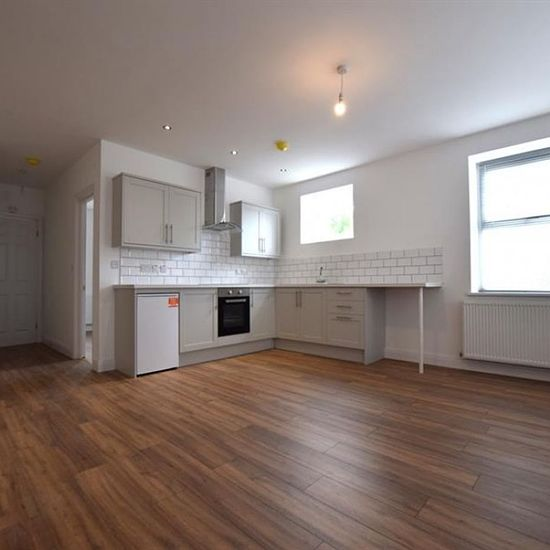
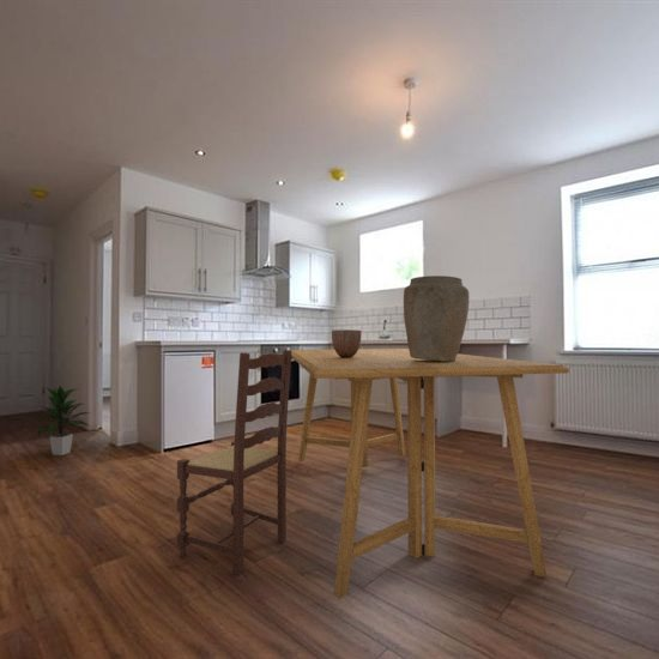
+ decorative bowl (346, 343)
+ indoor plant (60, 418)
+ dining chair (236, 448)
+ dining table (385, 435)
+ vase (435, 319)
